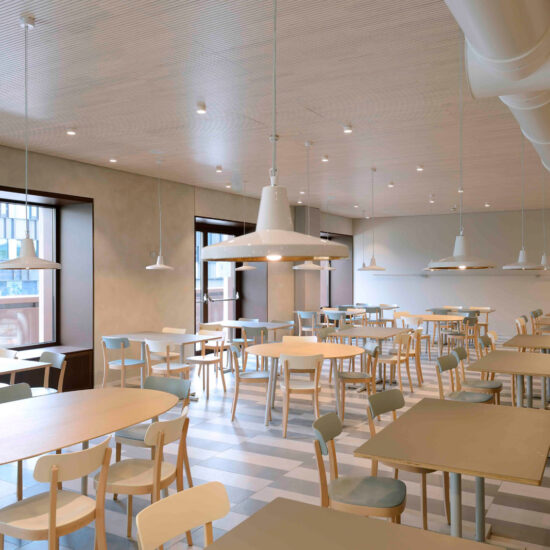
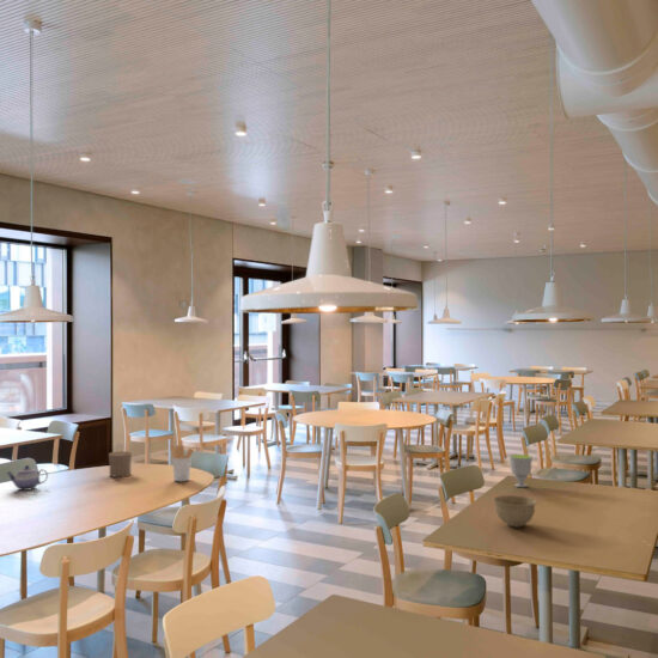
+ teapot (26, 476)
+ cup (120, 463)
+ cup (520, 470)
+ utensil holder (179, 462)
+ bowl (514, 512)
